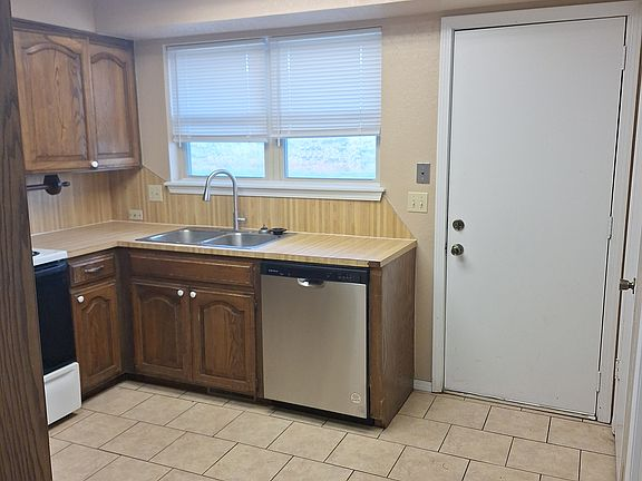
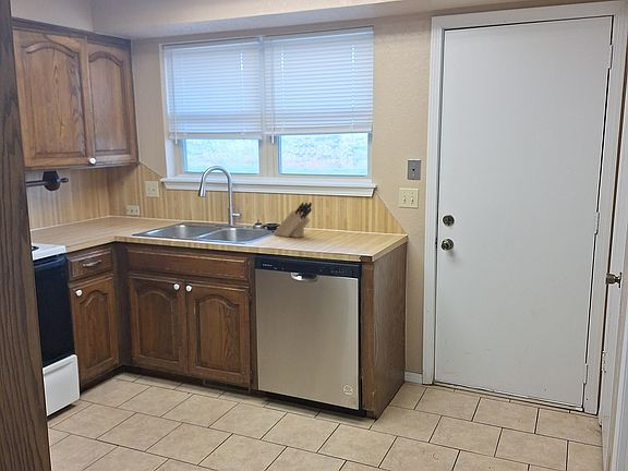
+ knife block (293, 218)
